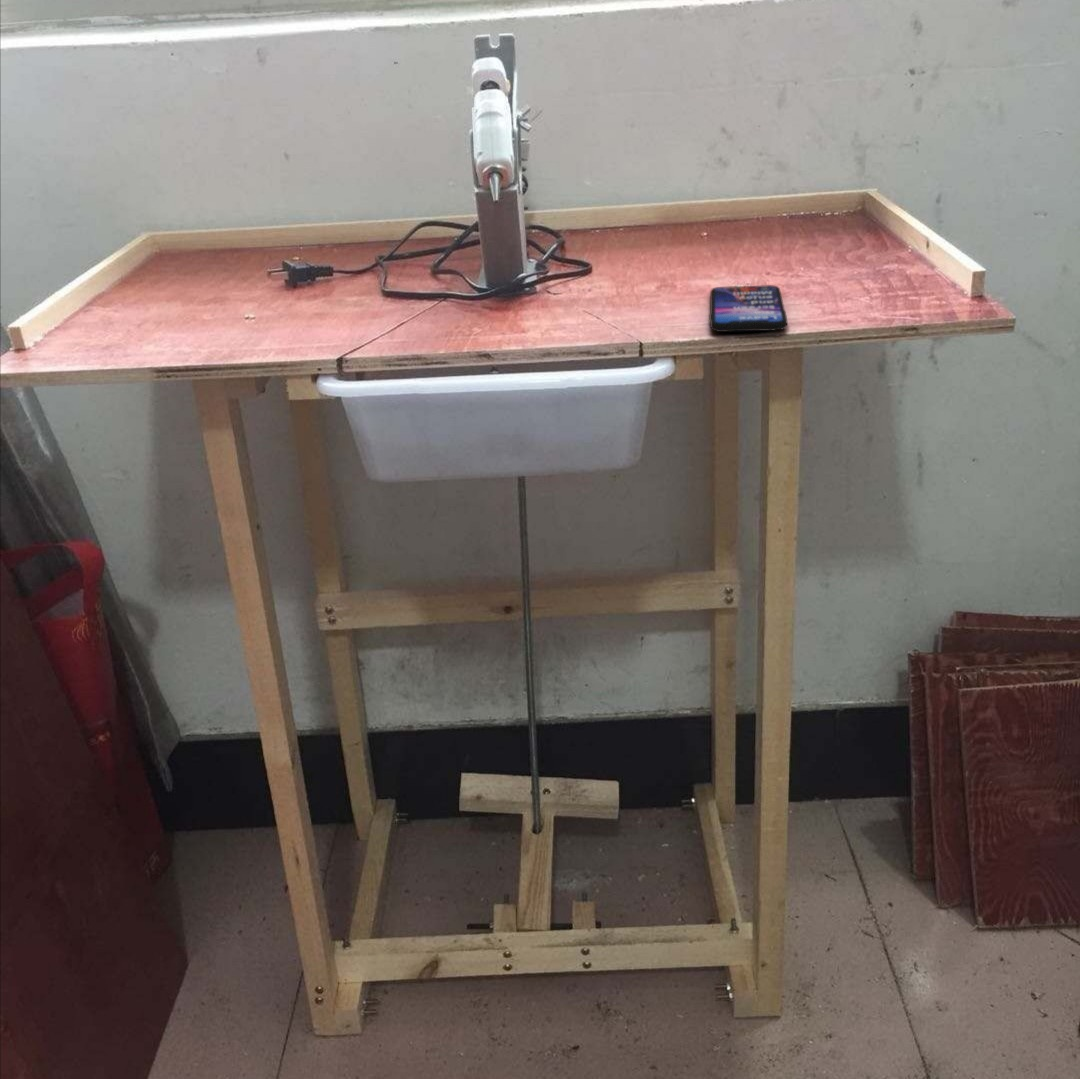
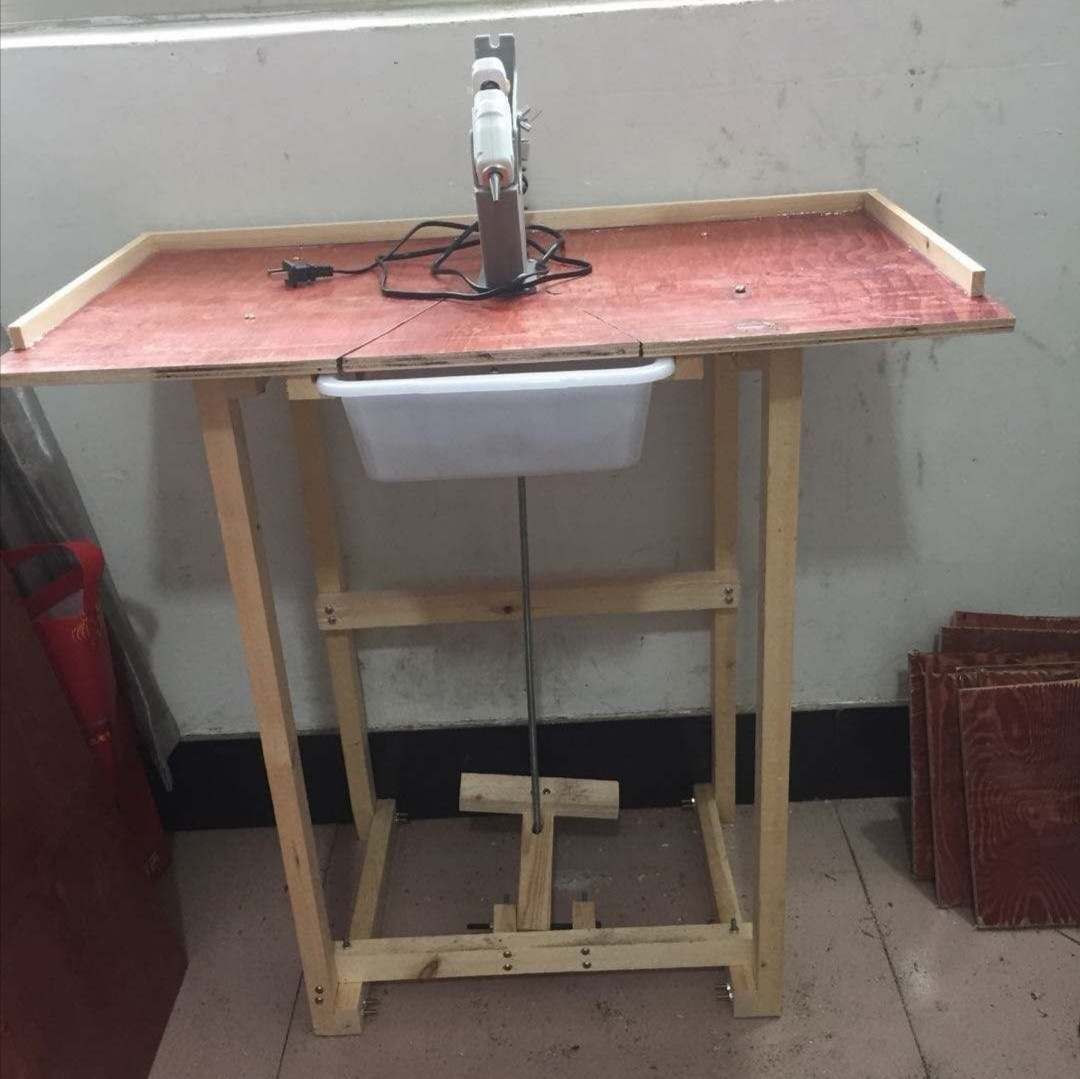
- smartphone (746, 307)
